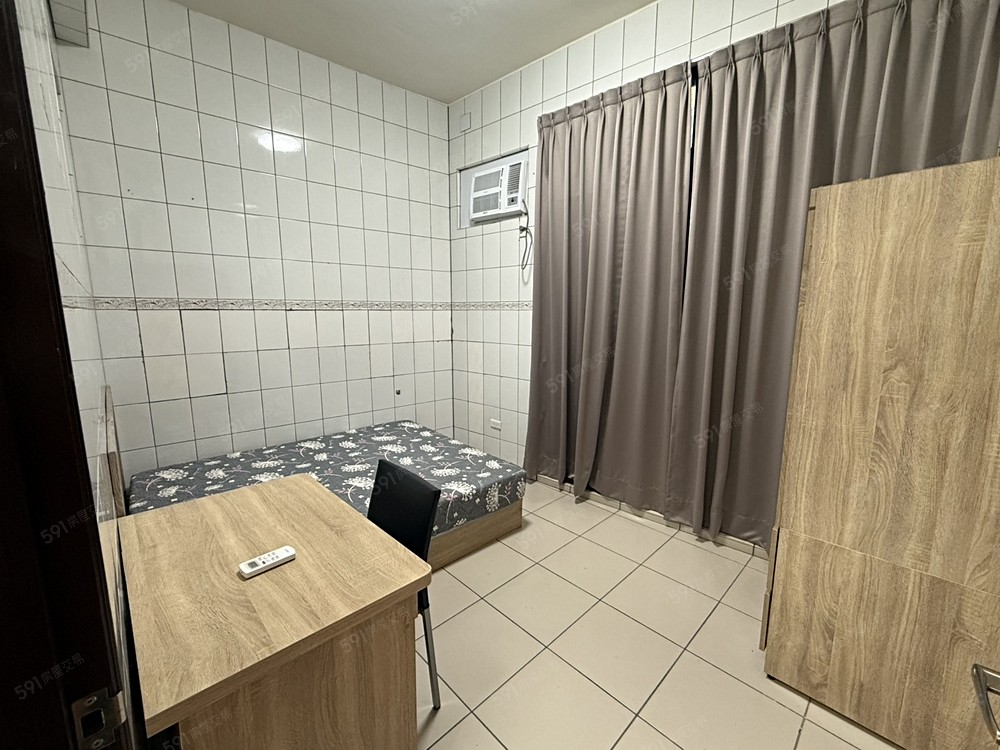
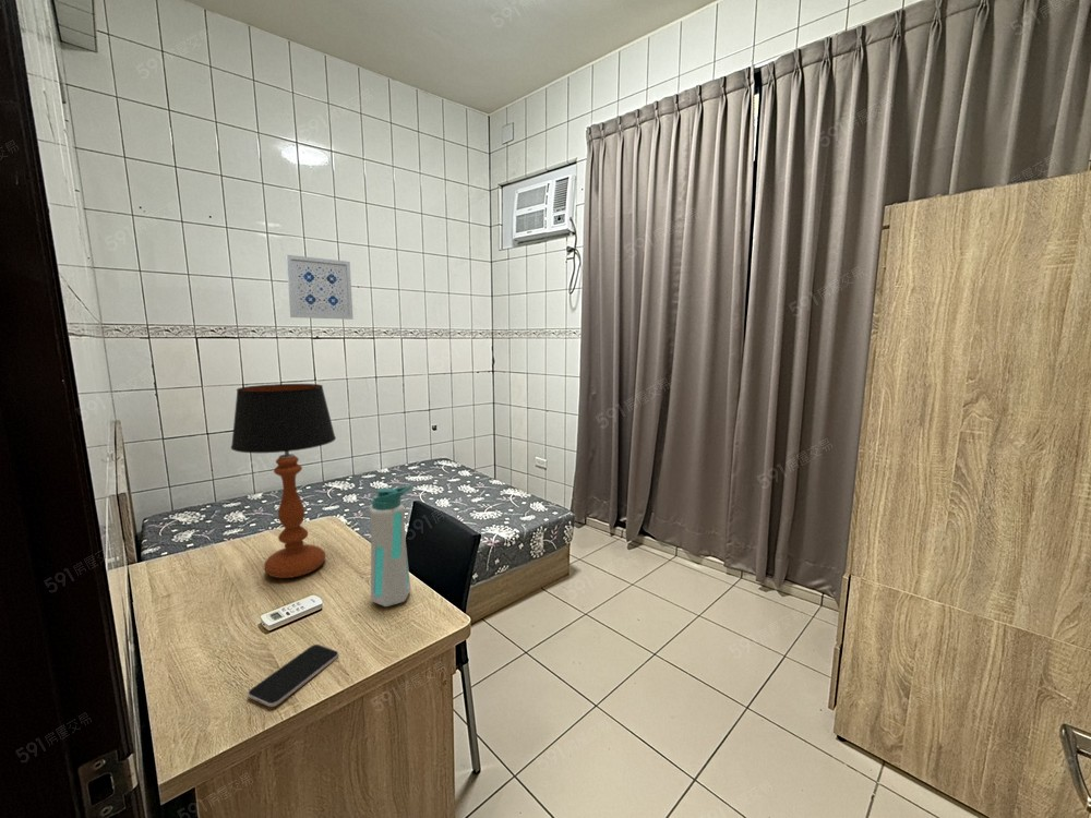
+ water bottle (391, 543)
+ wall art (321, 288)
+ smartphone (296, 672)
+ table lamp (288, 480)
